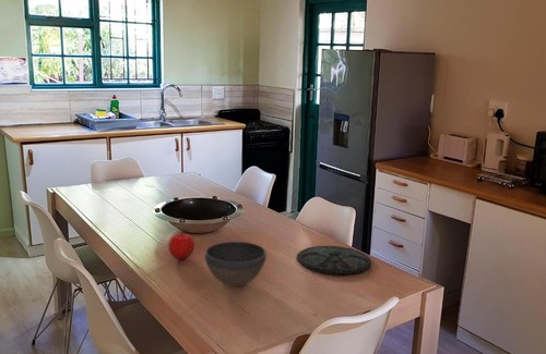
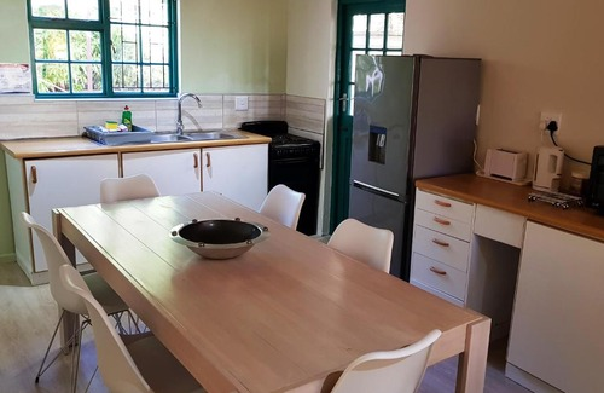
- plate (333, 255)
- bowl (235, 267)
- fruit (181, 245)
